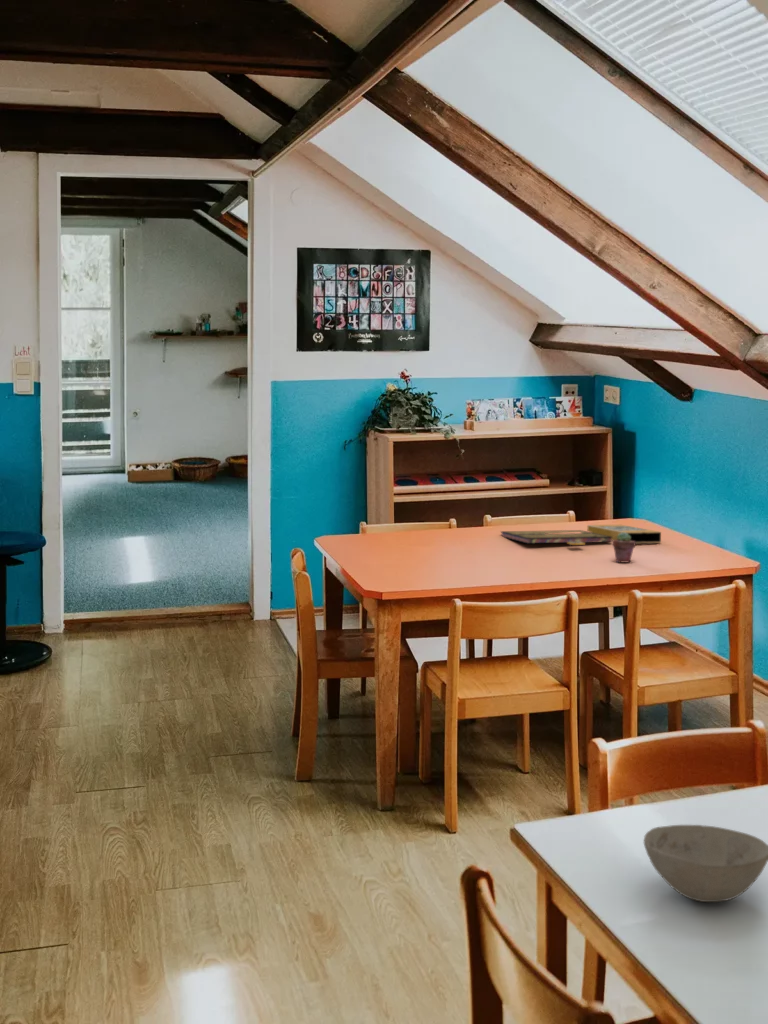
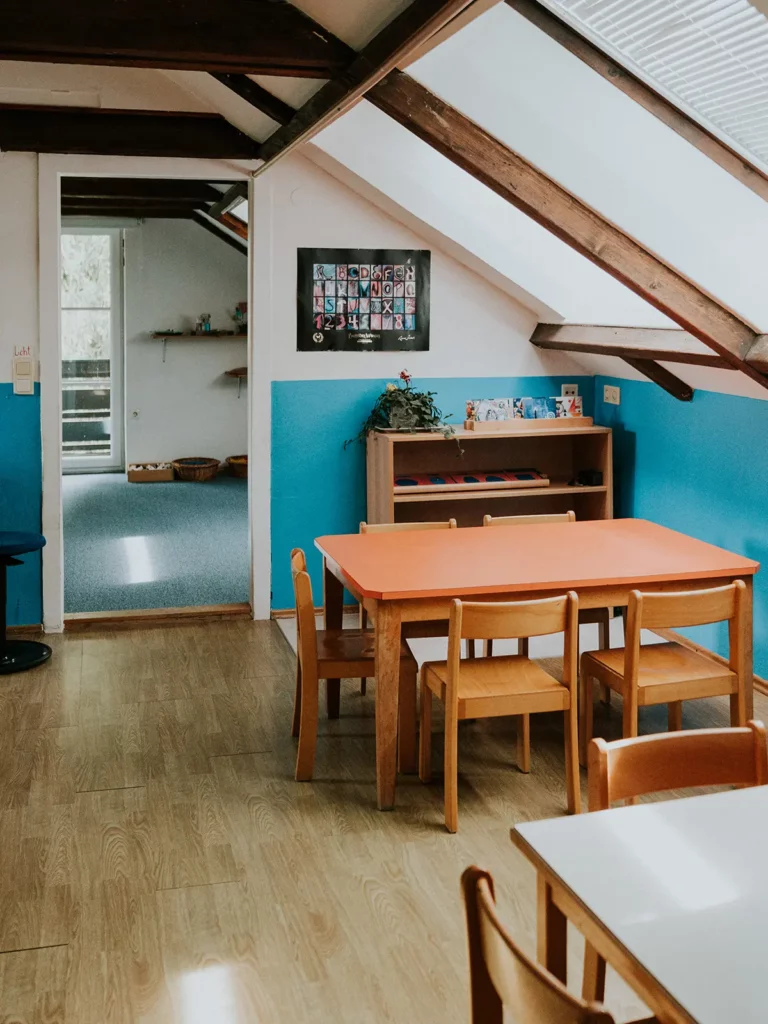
- board game (580, 534)
- potted succulent (623, 546)
- bowl (705, 868)
